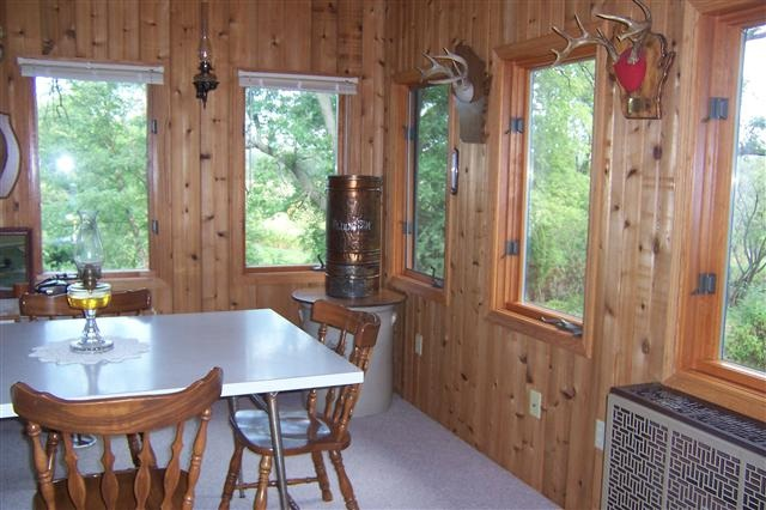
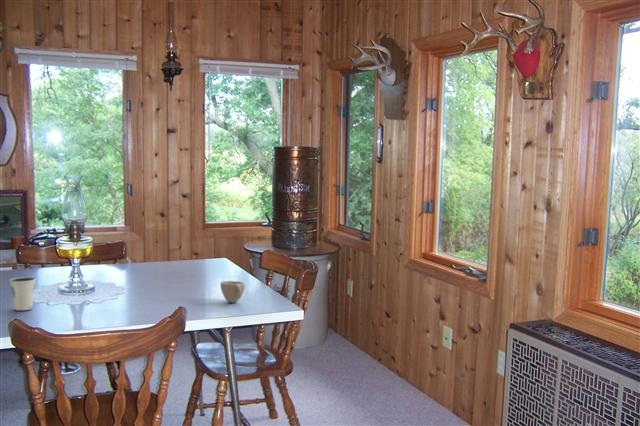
+ cup (234, 292)
+ dixie cup (23, 294)
